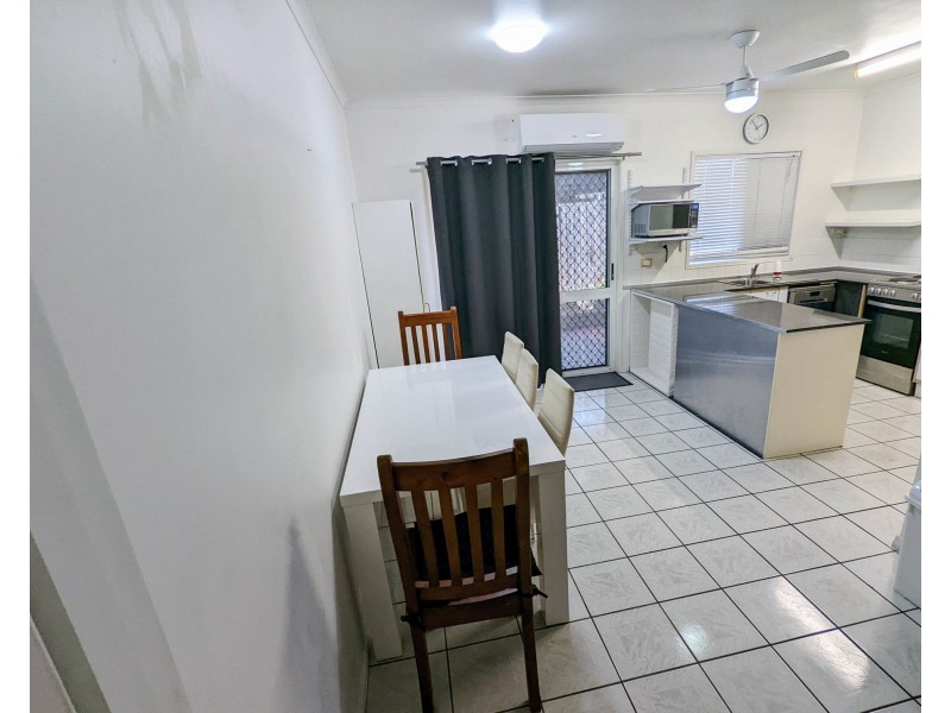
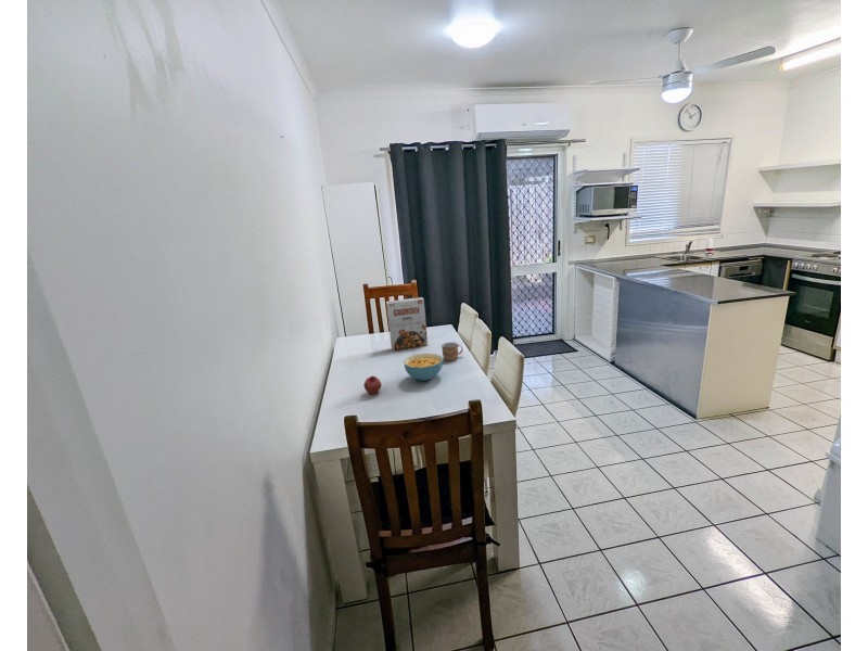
+ cereal bowl (423, 369)
+ fruit (372, 383)
+ cereal box (407, 323)
+ mug (452, 350)
